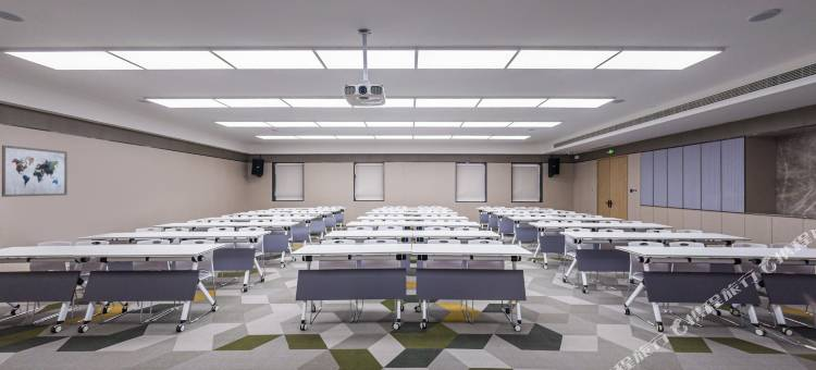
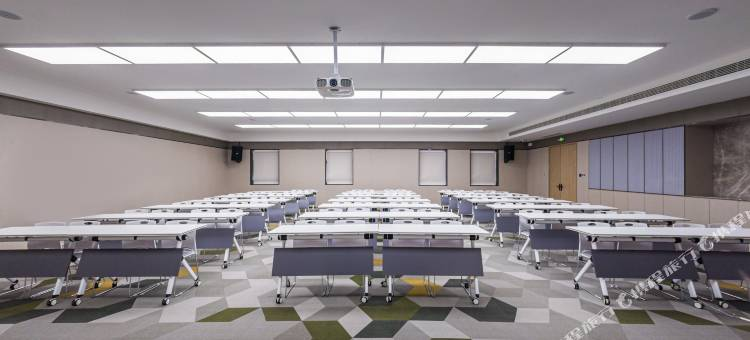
- wall art (37, 172)
